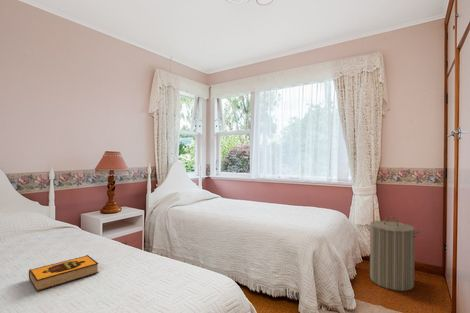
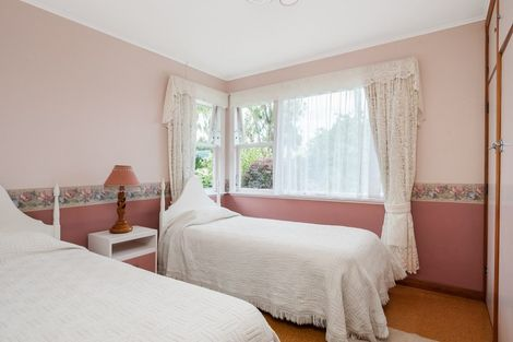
- hardback book (64, 270)
- laundry hamper (391, 249)
